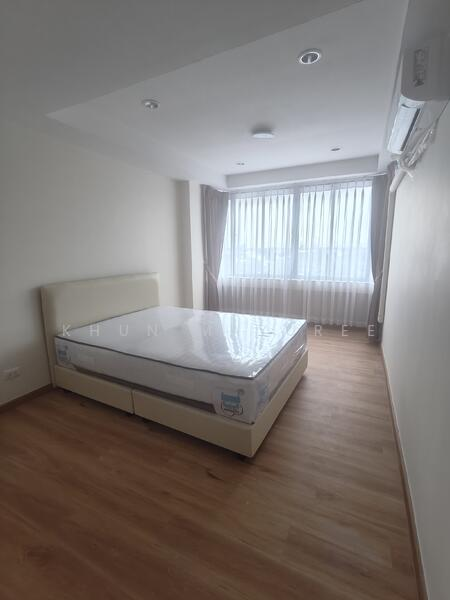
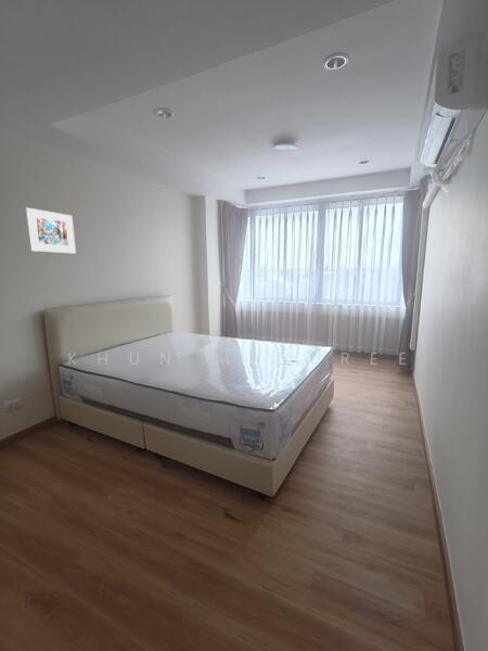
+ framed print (52, 232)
